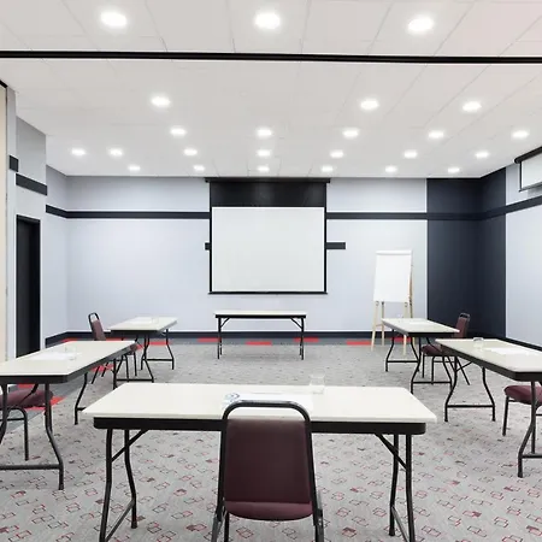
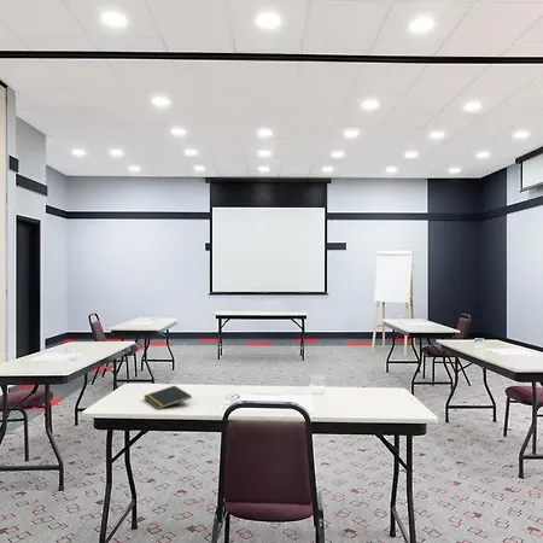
+ notepad (167, 396)
